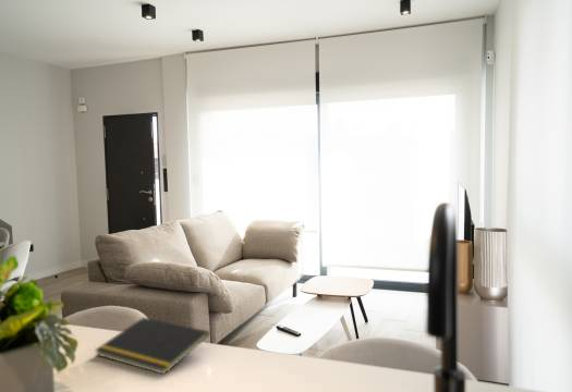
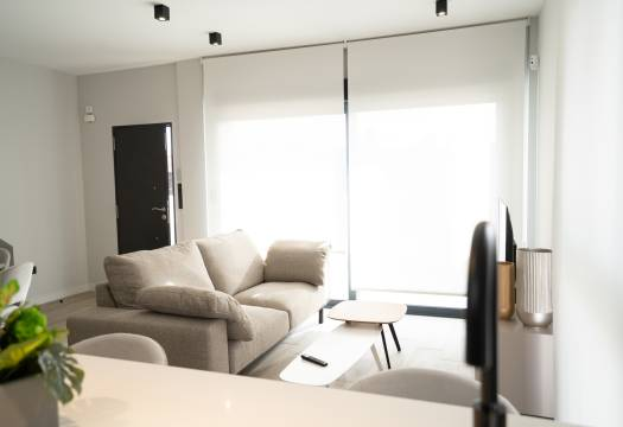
- notepad (153, 342)
